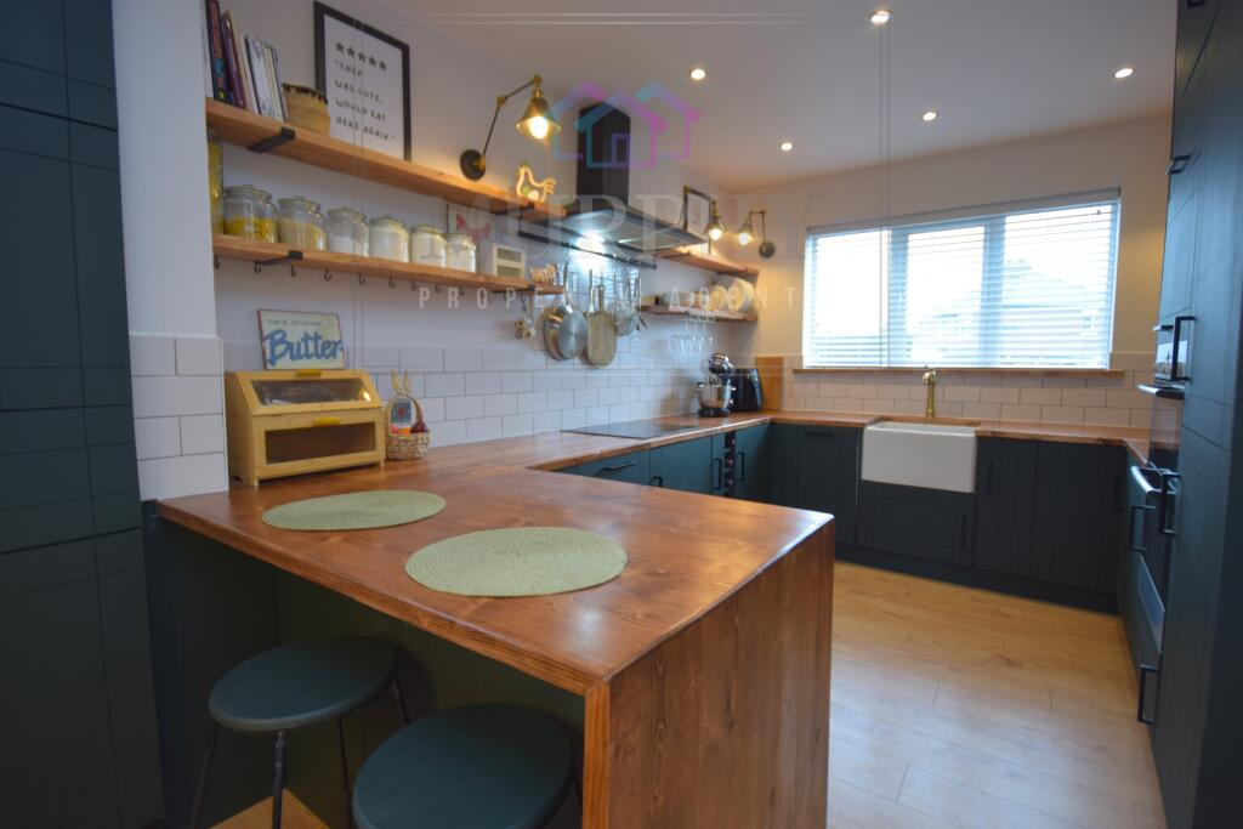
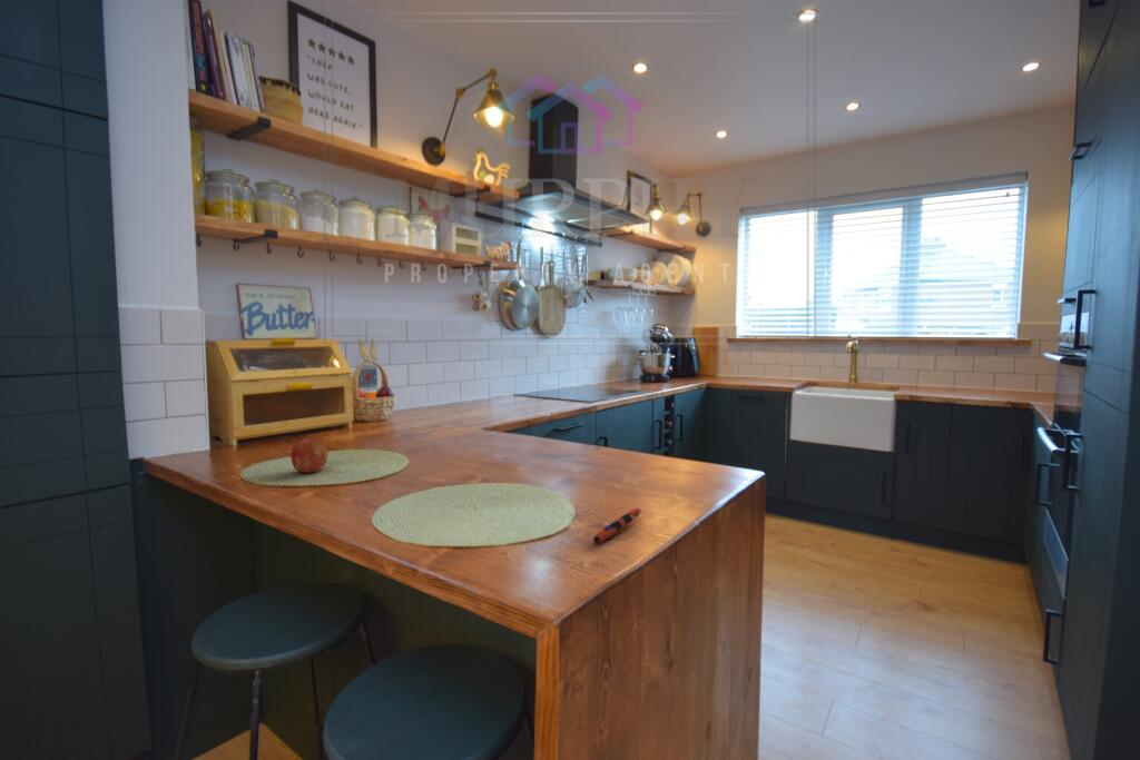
+ pen (618, 524)
+ fruit (309, 454)
